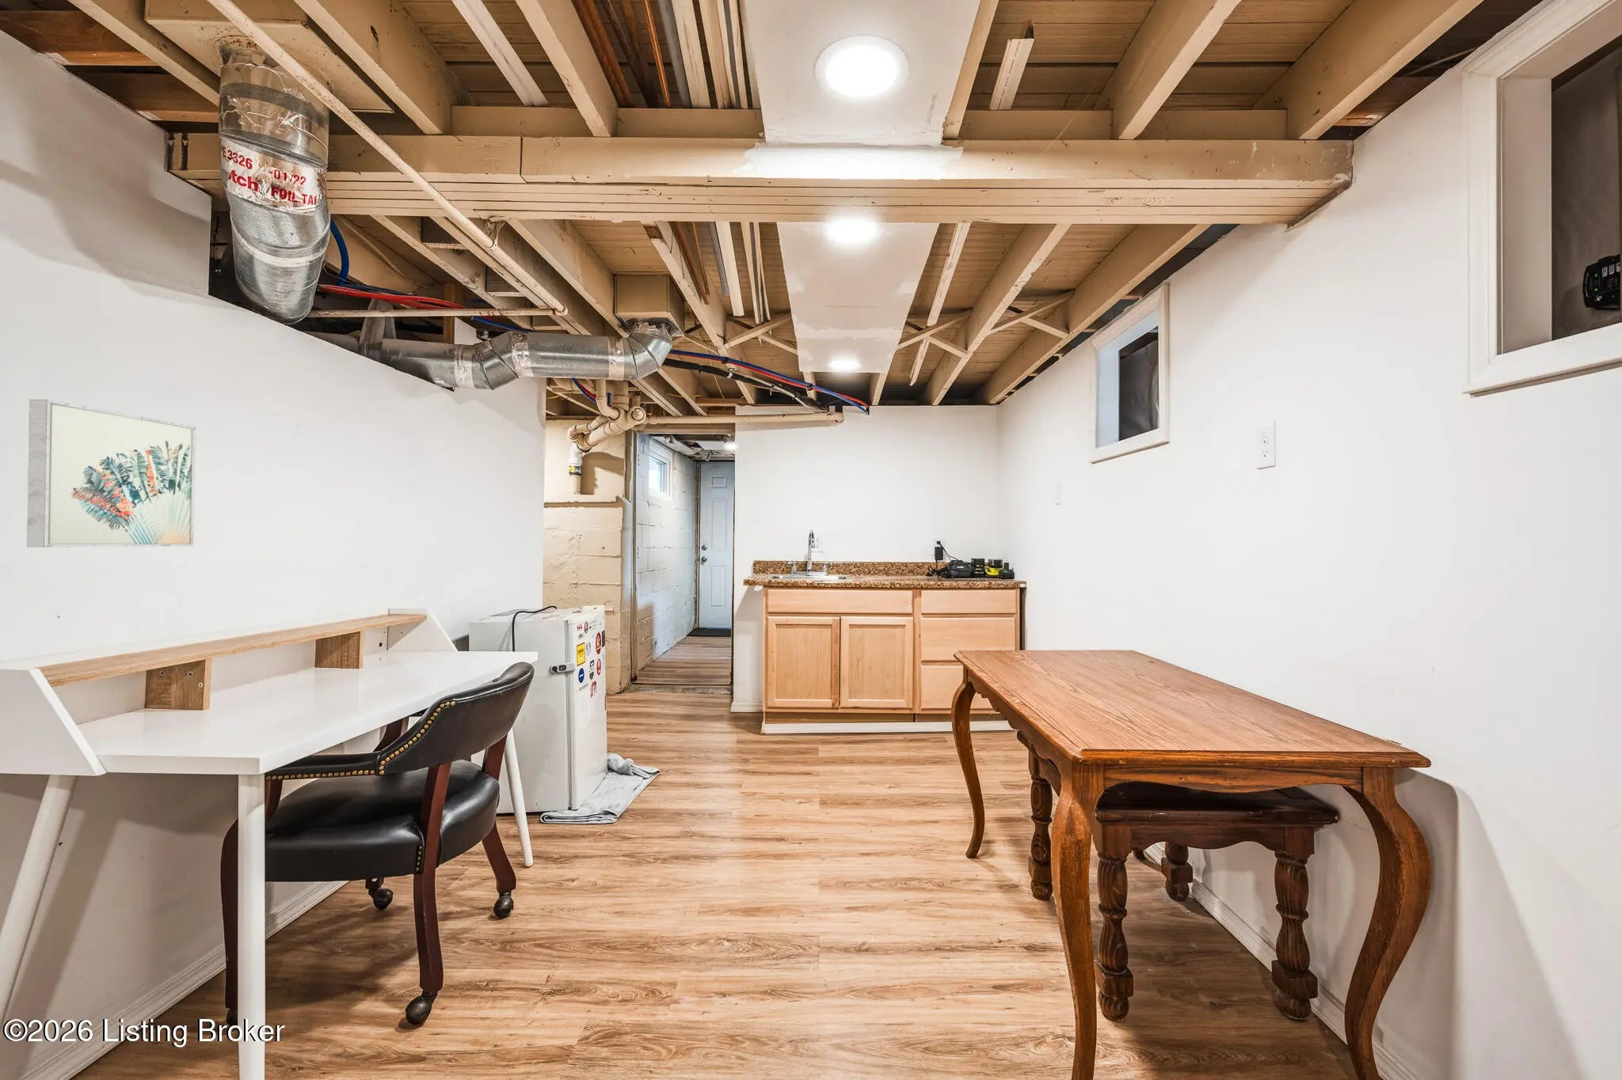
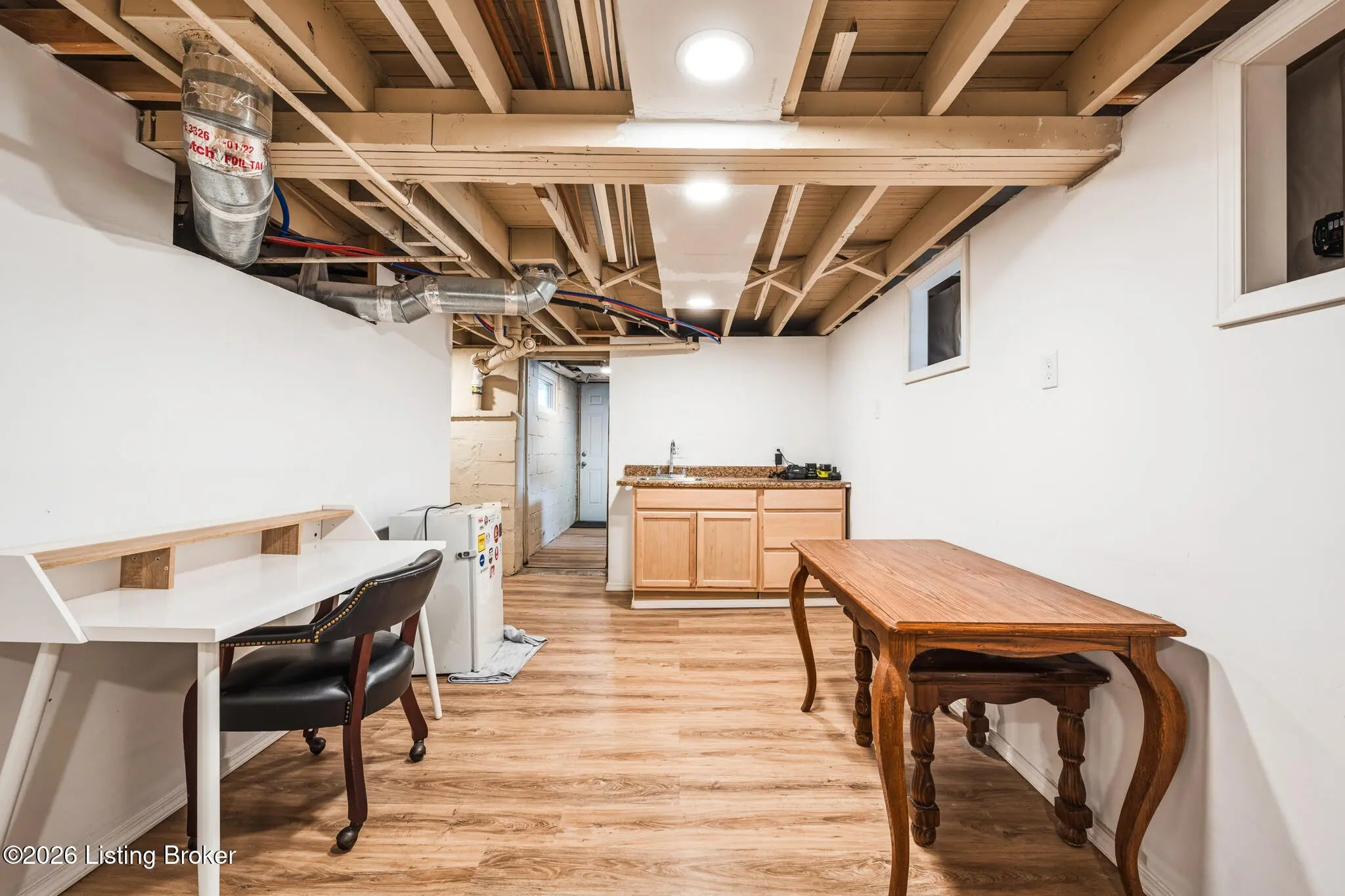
- wall art (119, 480)
